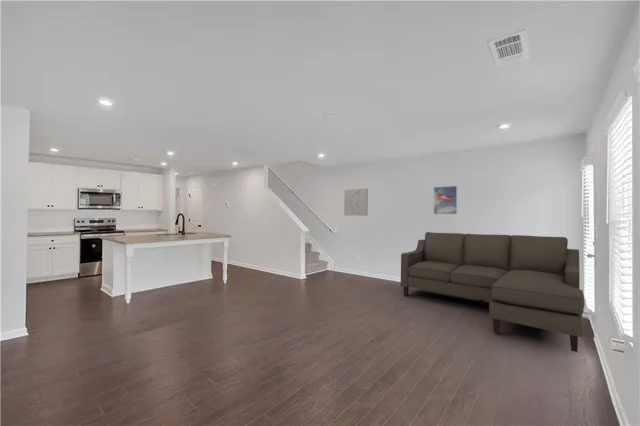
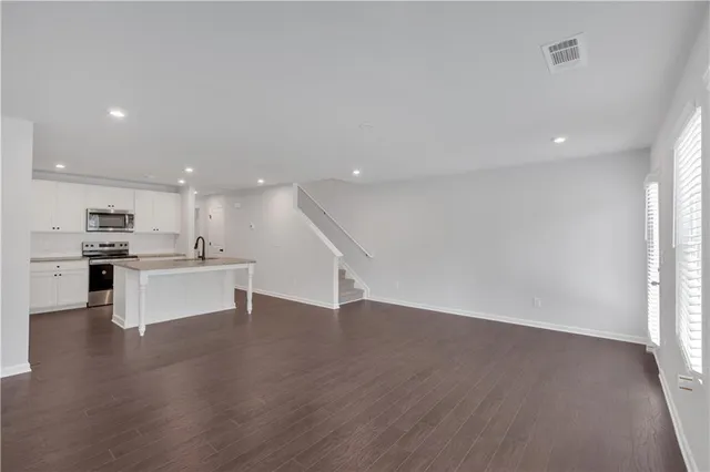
- sofa (477, 272)
- wall art (355, 202)
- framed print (445, 200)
